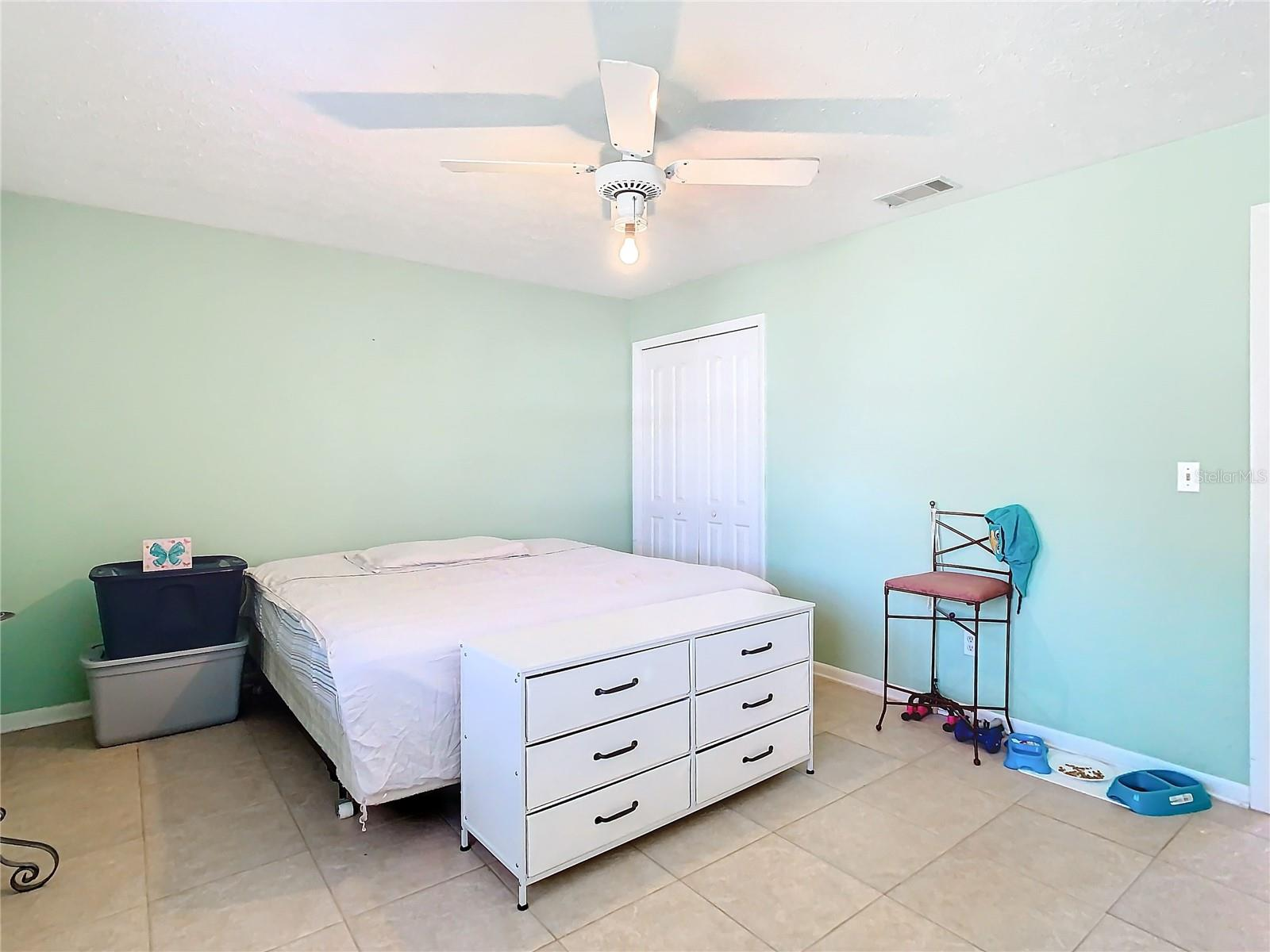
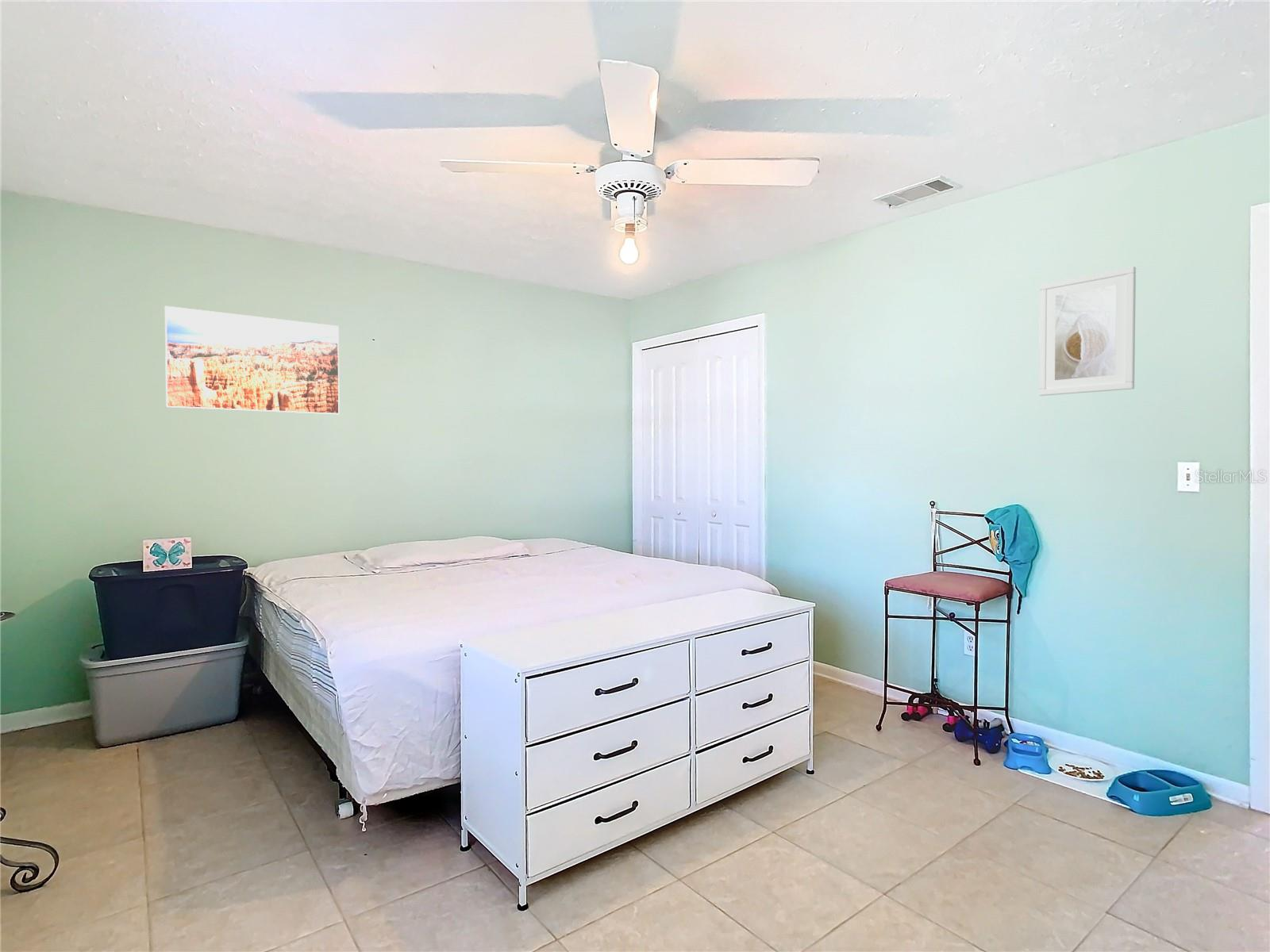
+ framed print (257, 364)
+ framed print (1085, 334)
